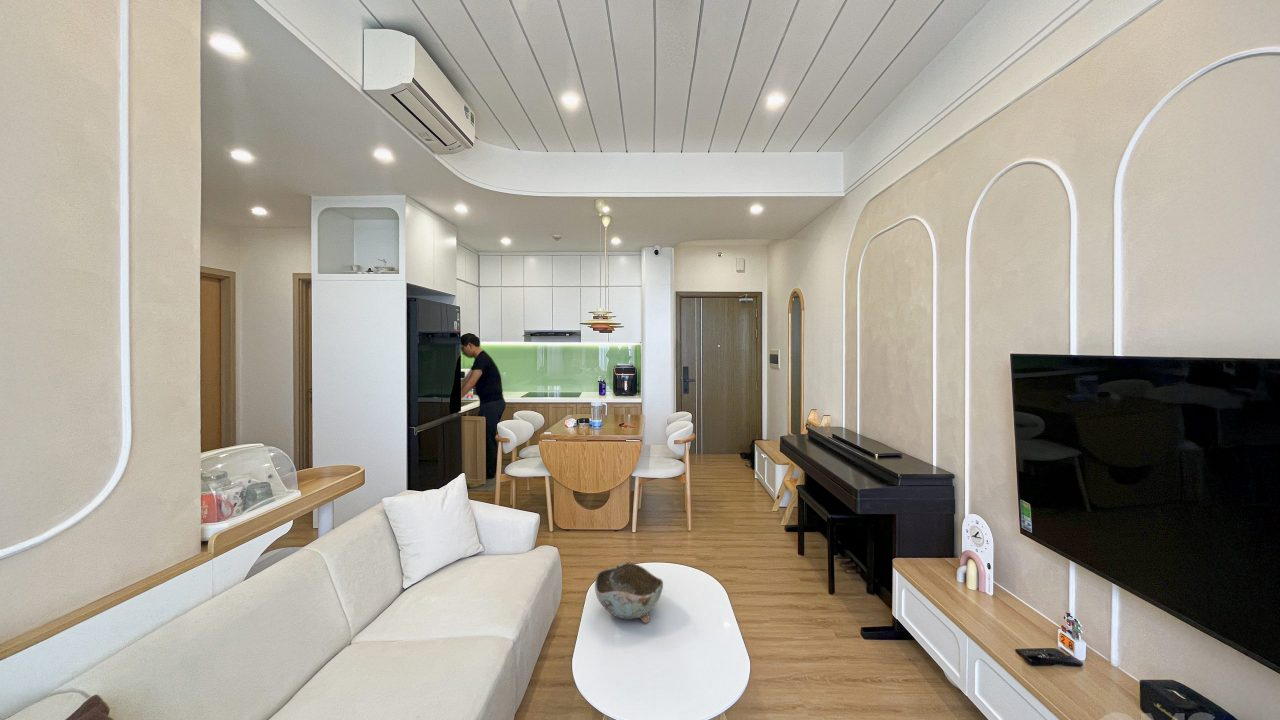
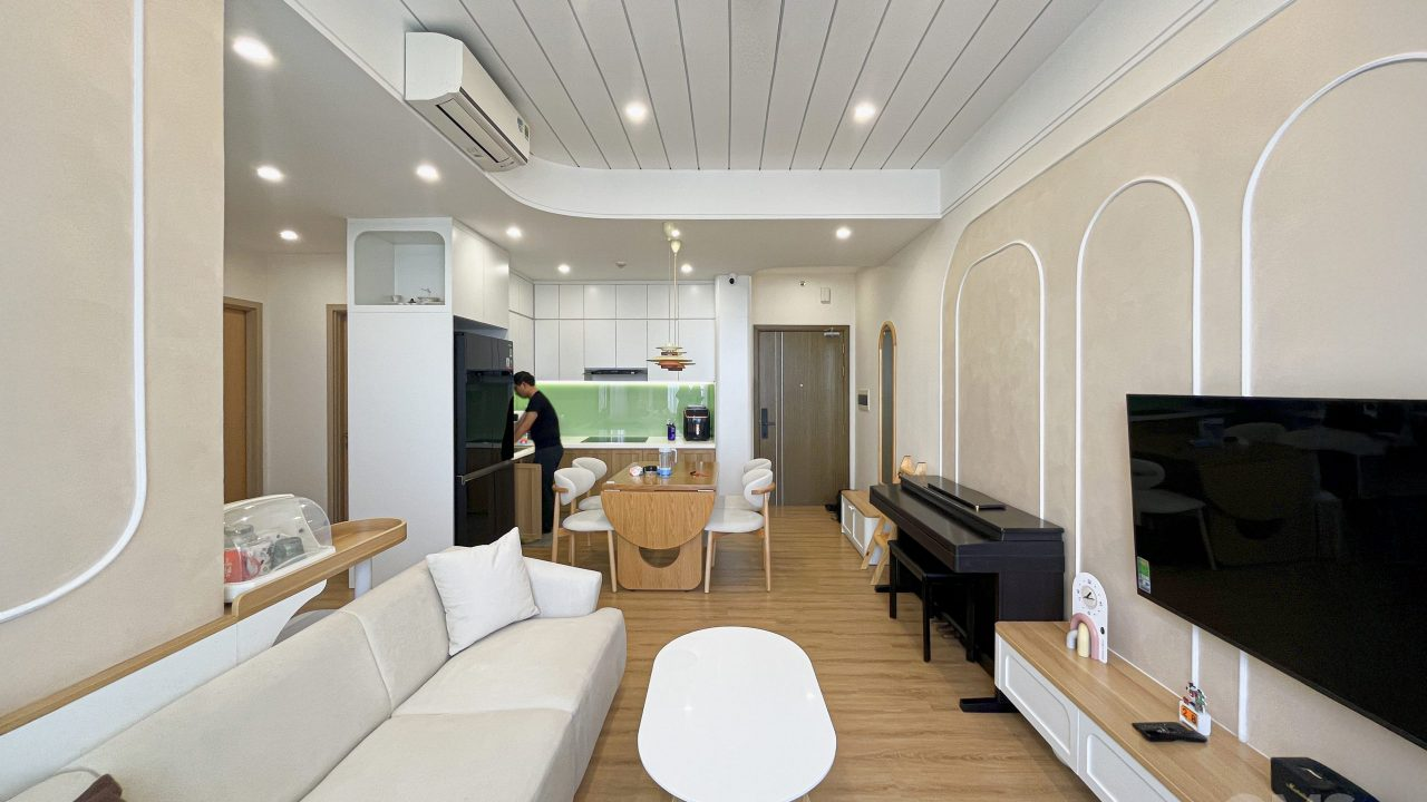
- bowl (629, 594)
